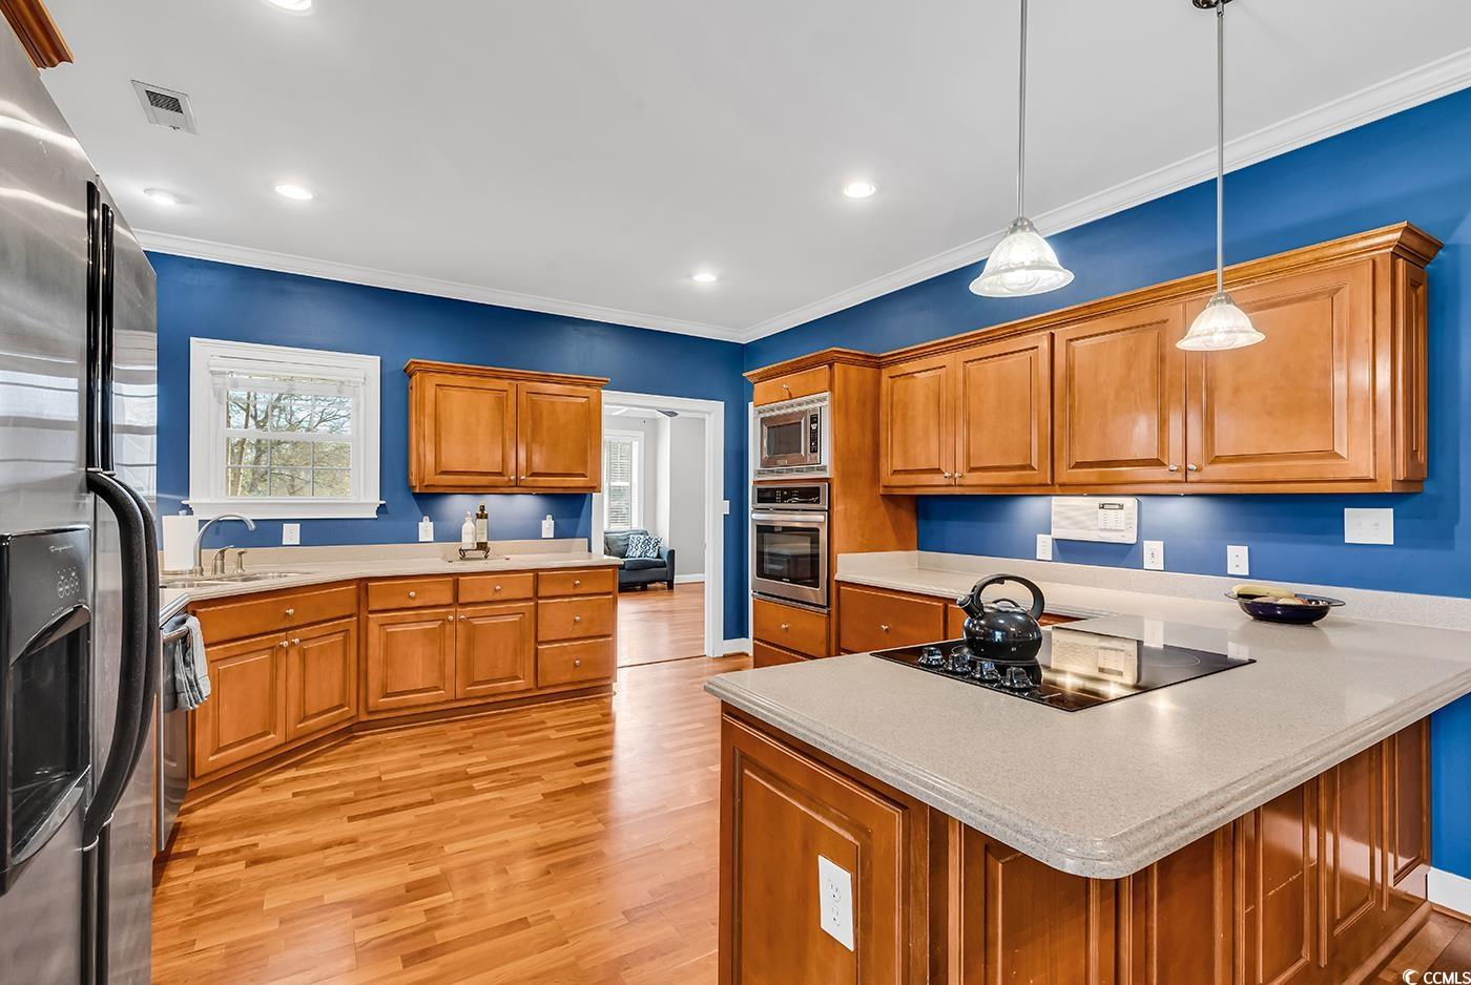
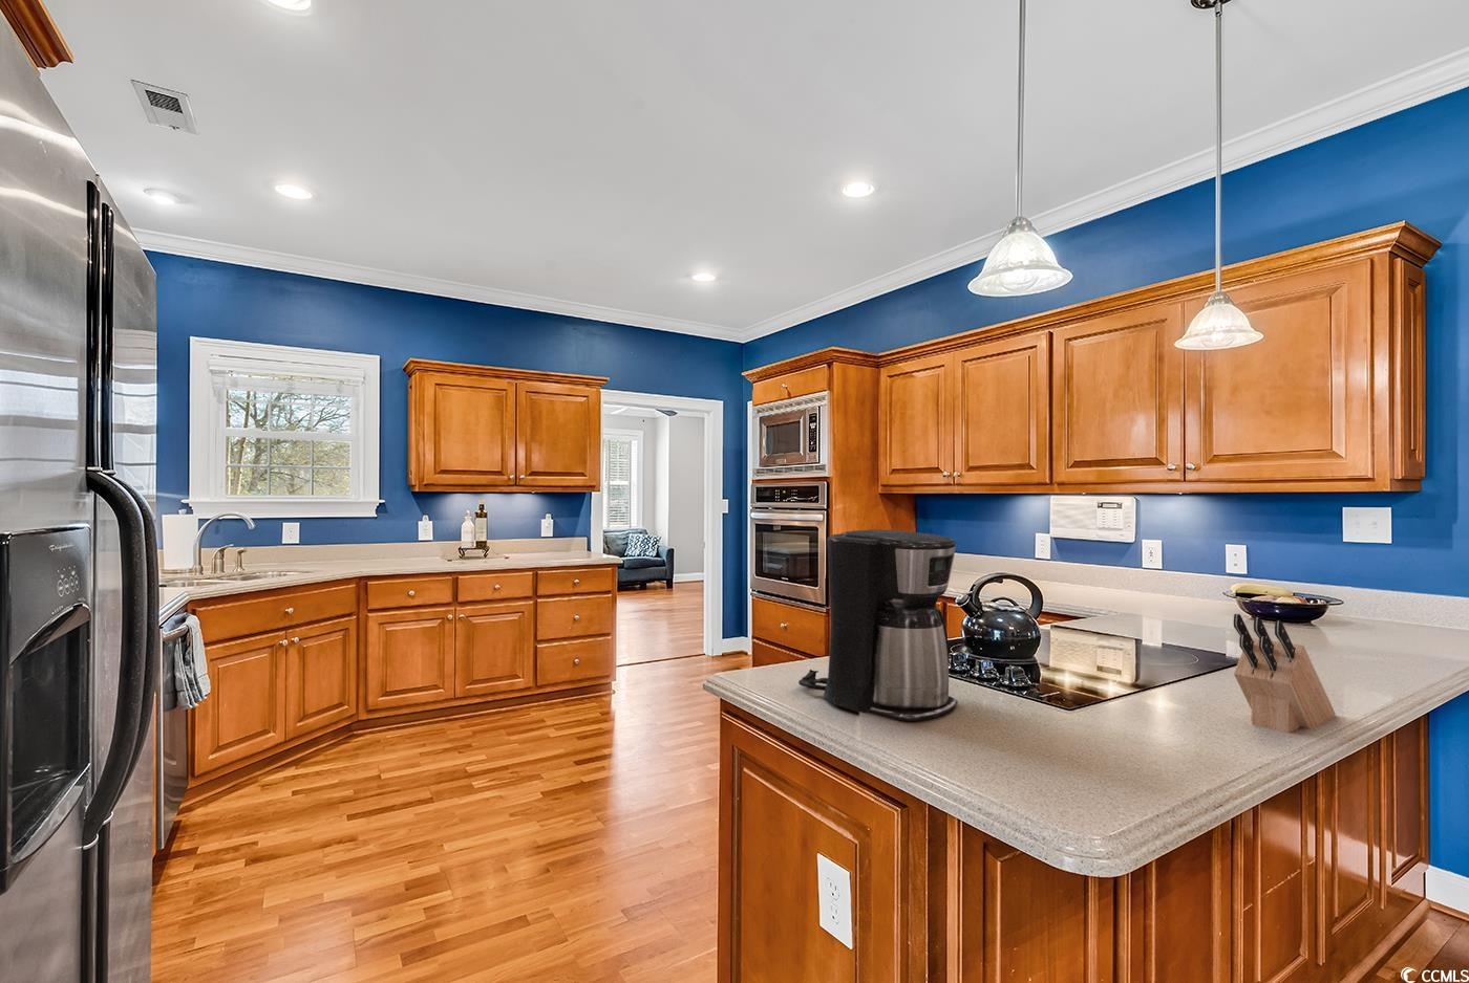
+ knife block (1281, 667)
+ coffee maker (884, 614)
